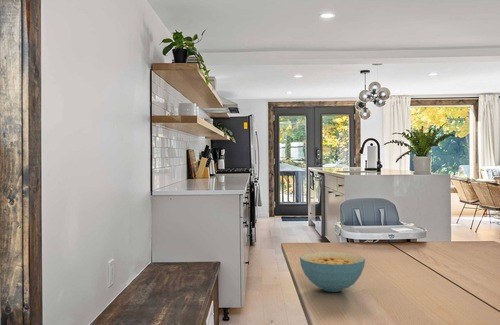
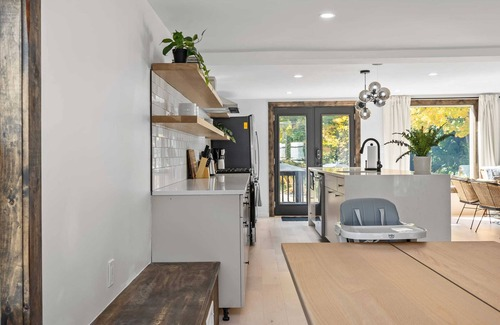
- cereal bowl (332, 273)
